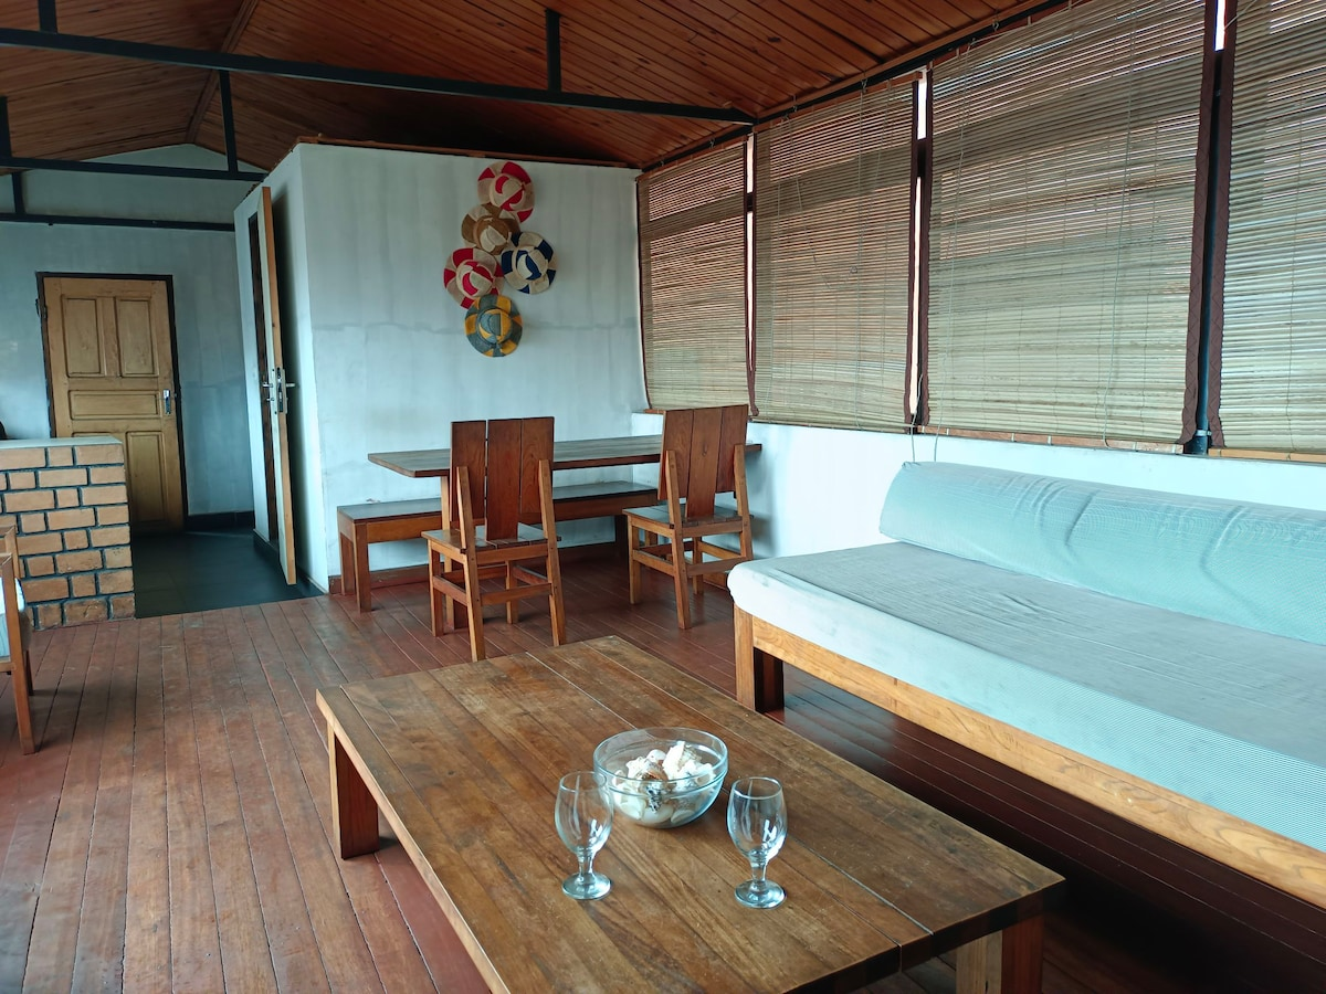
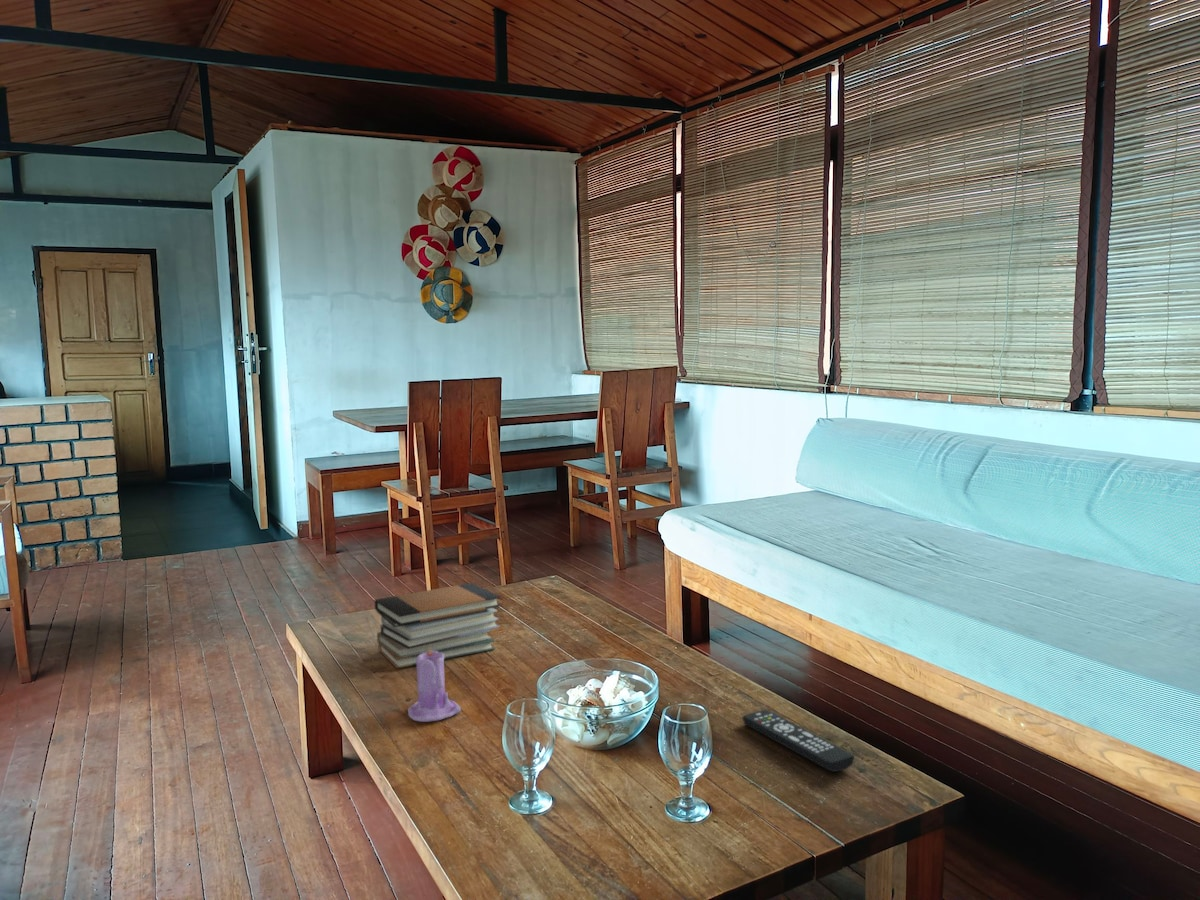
+ remote control (795, 739)
+ book stack (438, 623)
+ candle (431, 677)
